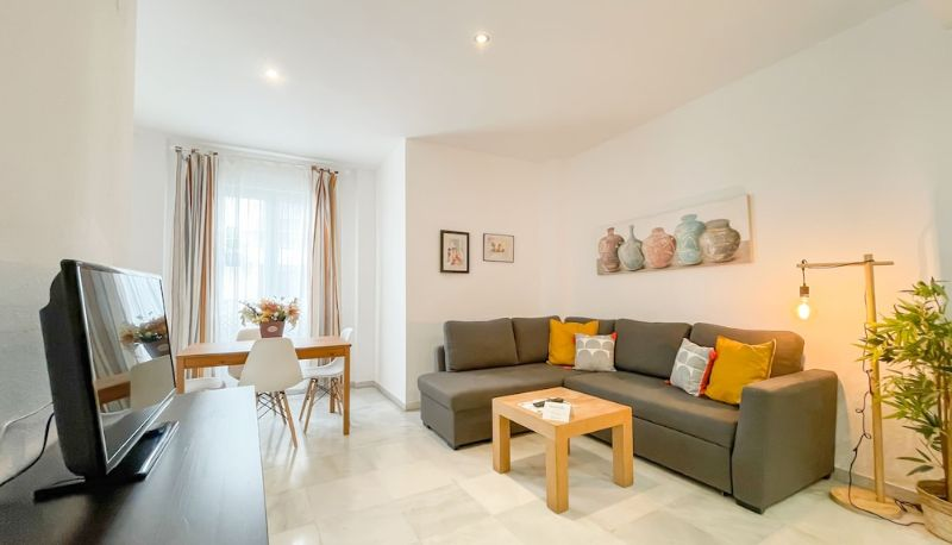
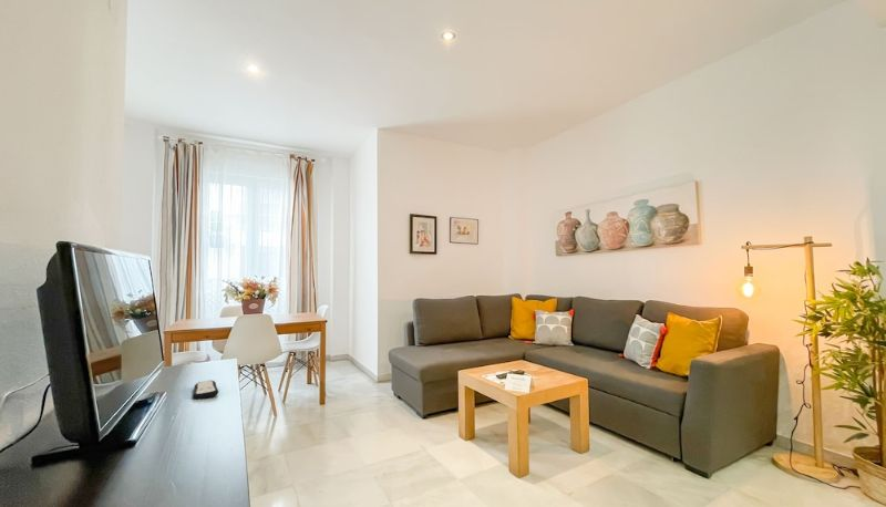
+ remote control (205, 389)
